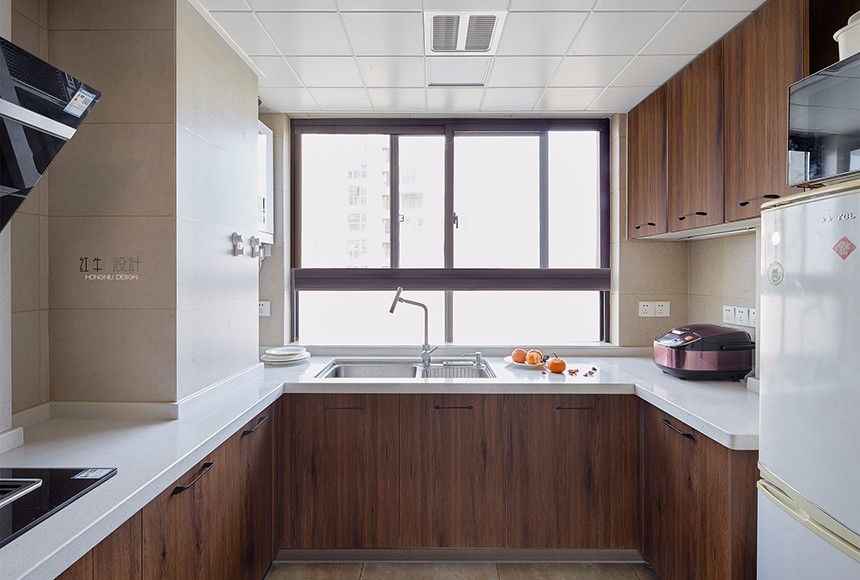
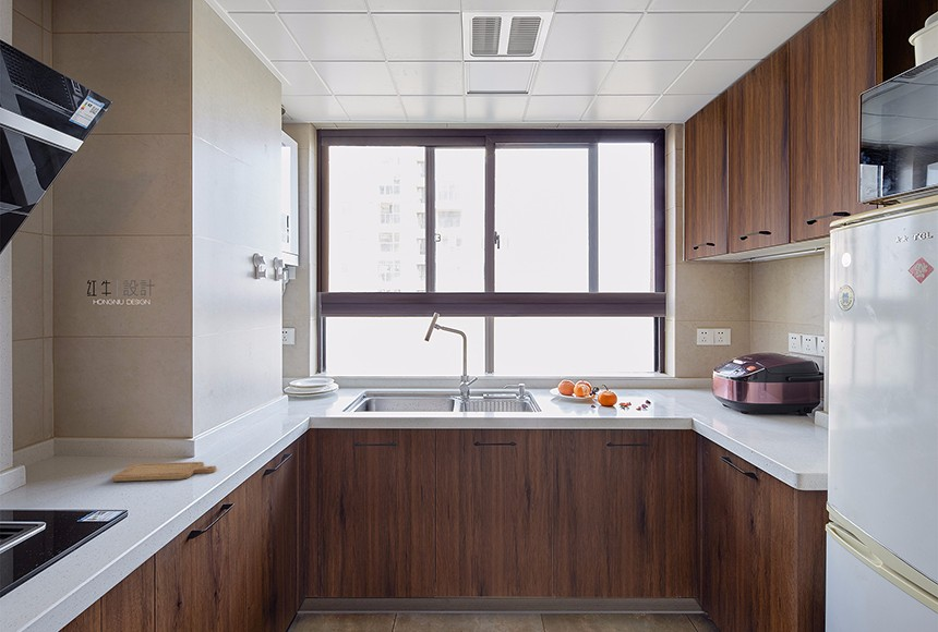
+ chopping board (169, 471)
